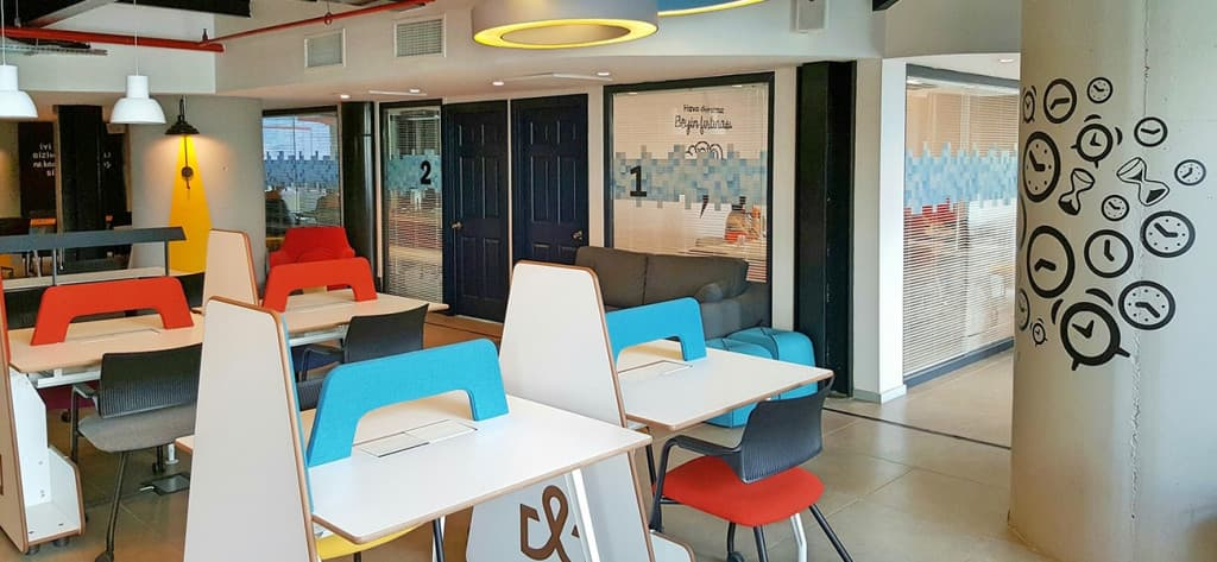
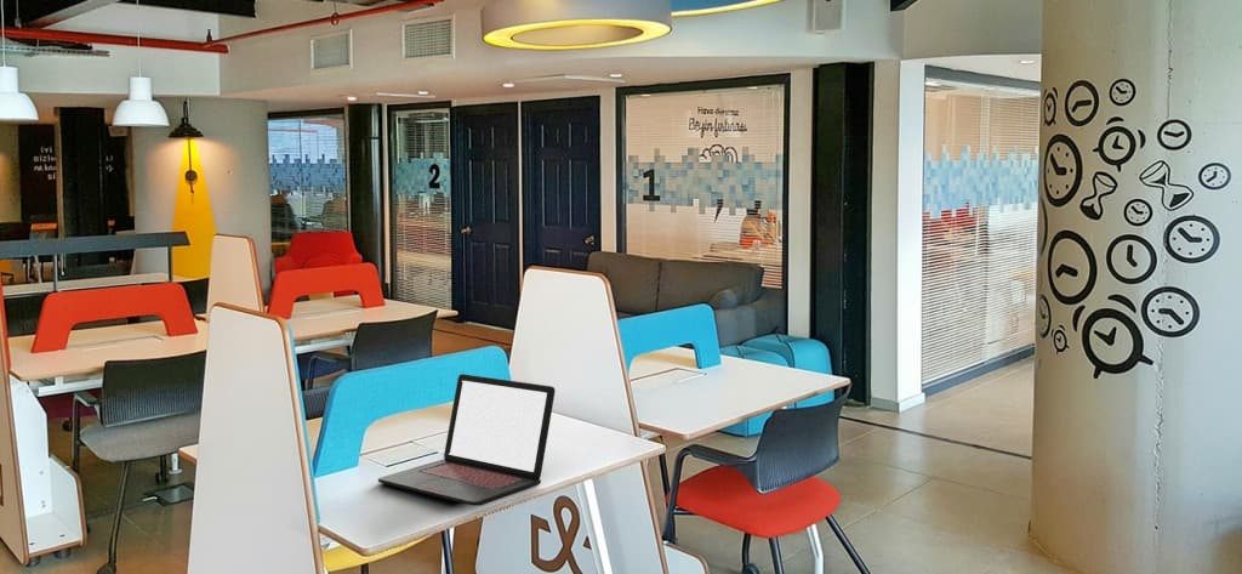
+ laptop (466, 434)
